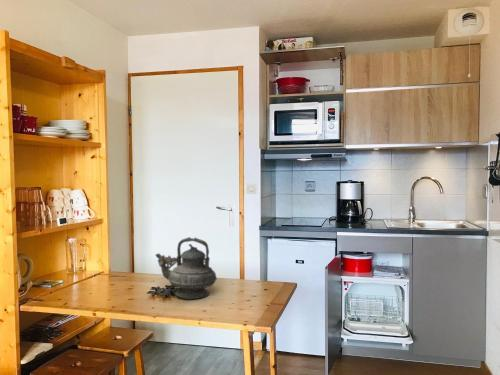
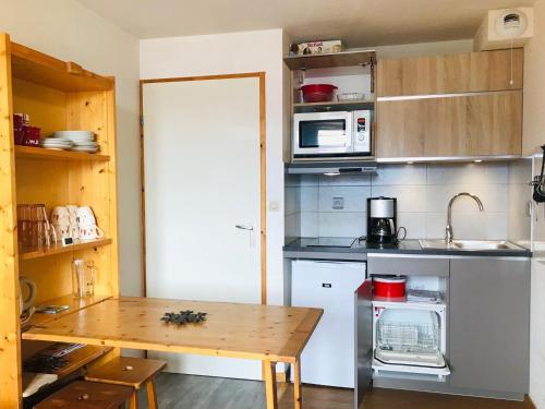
- teapot (185, 265)
